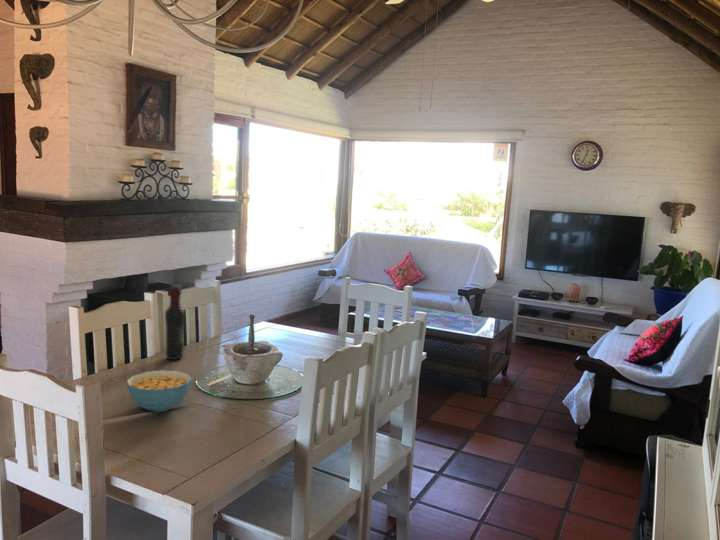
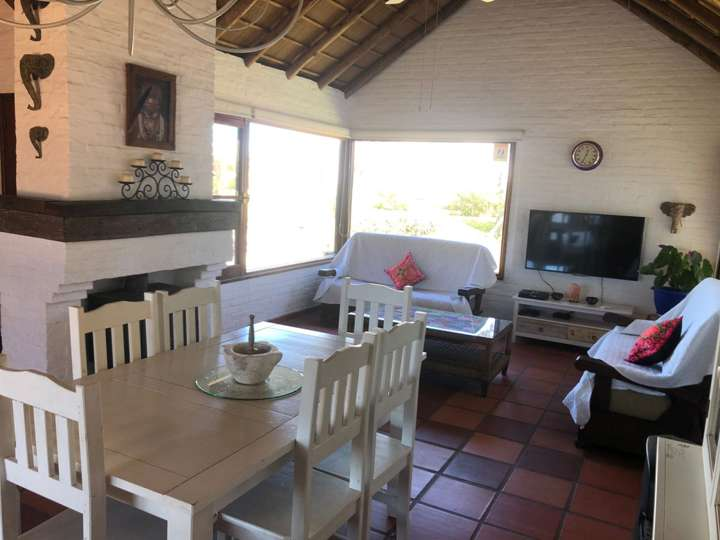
- cereal bowl (159, 394)
- wine bottle (174, 322)
